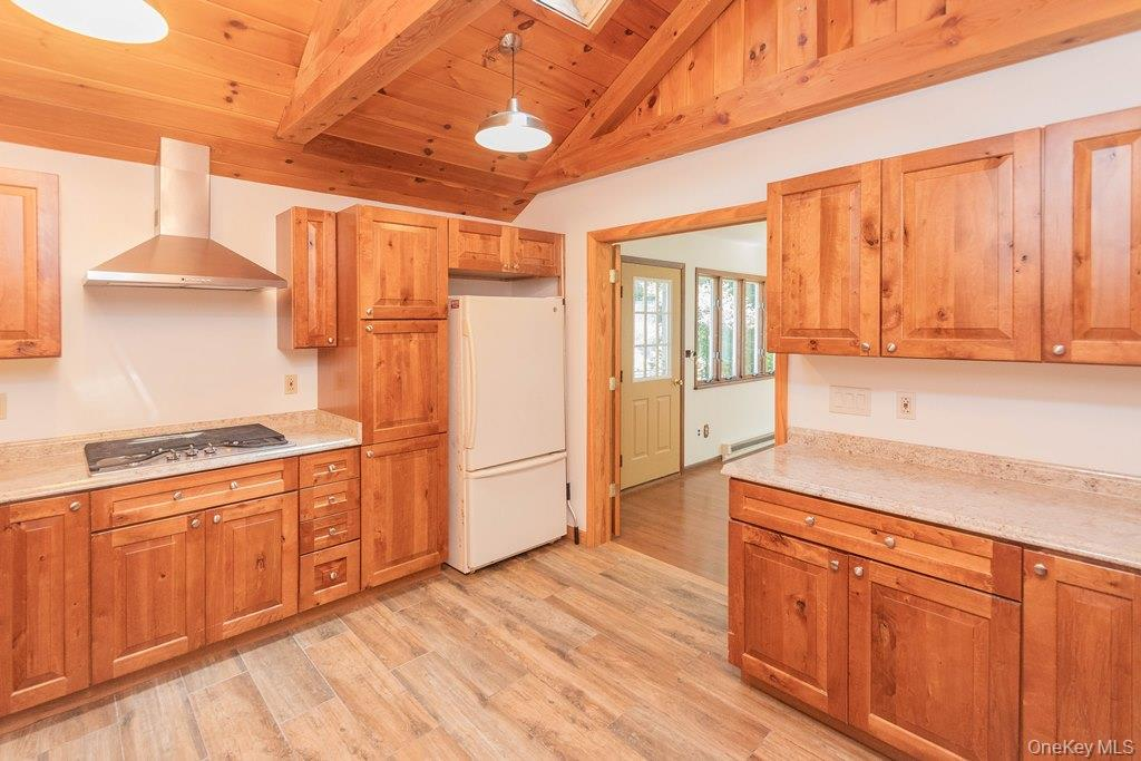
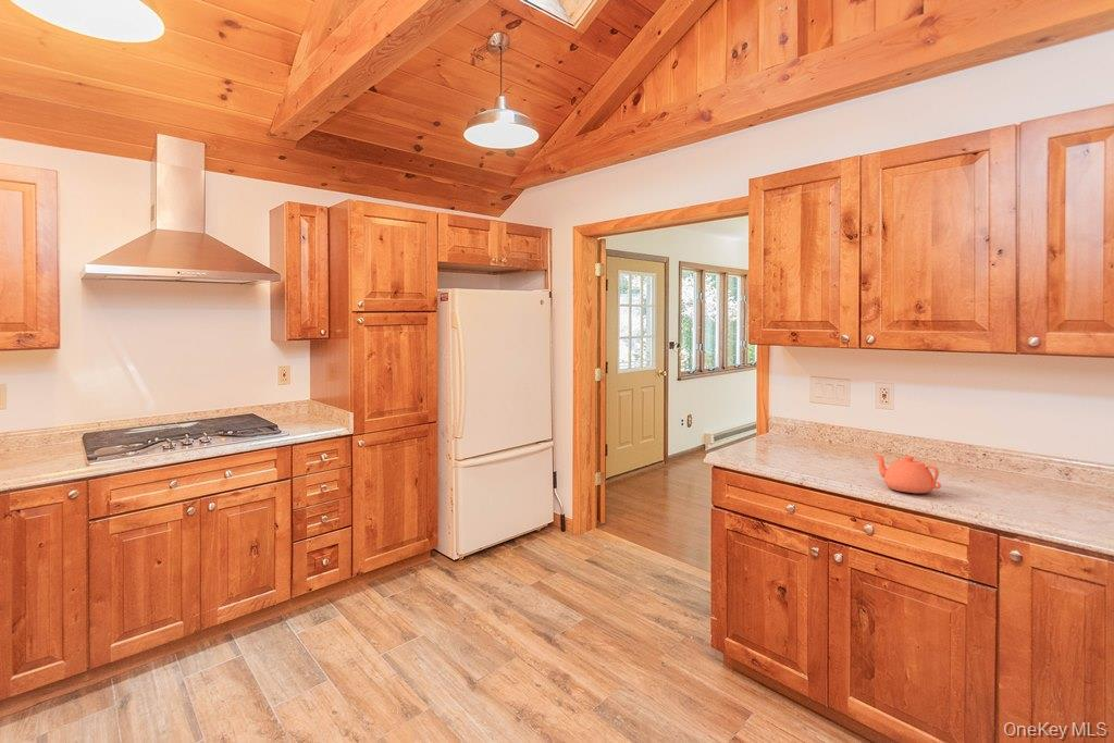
+ teapot (905, 472)
